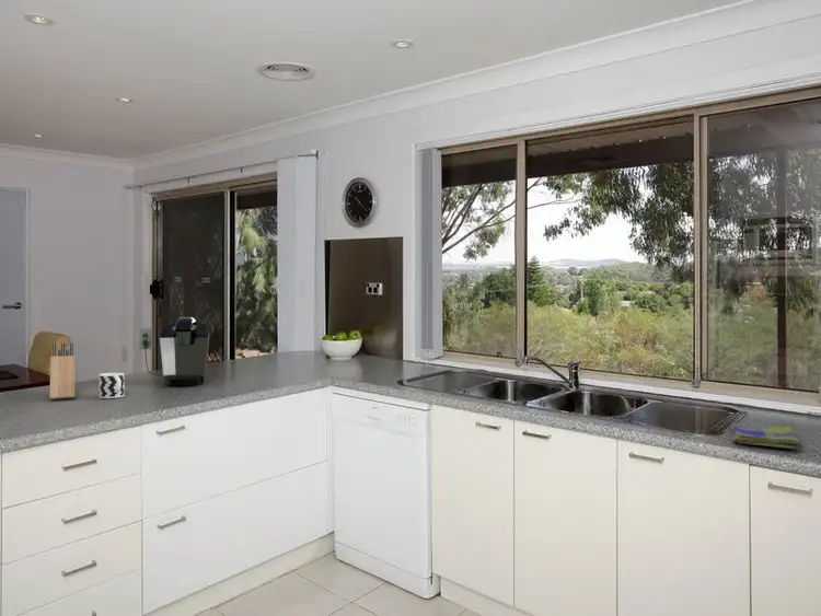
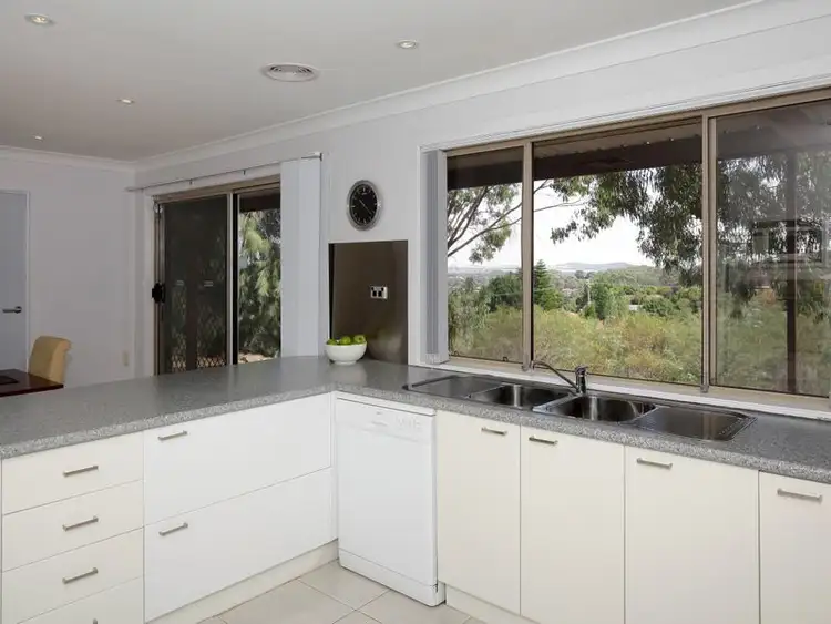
- dish towel (764, 434)
- knife block (62, 369)
- cup (113, 385)
- coffee maker (172, 349)
